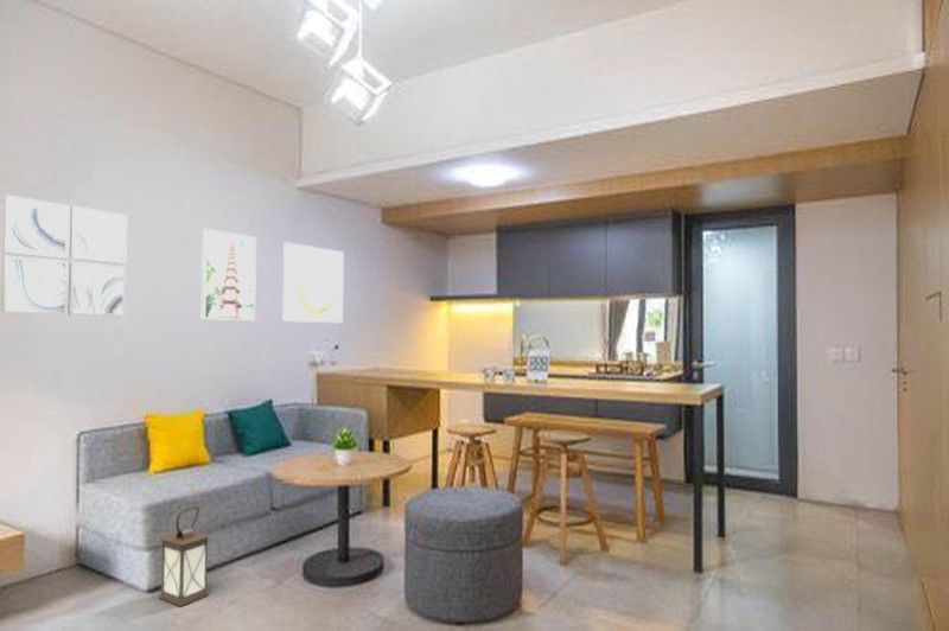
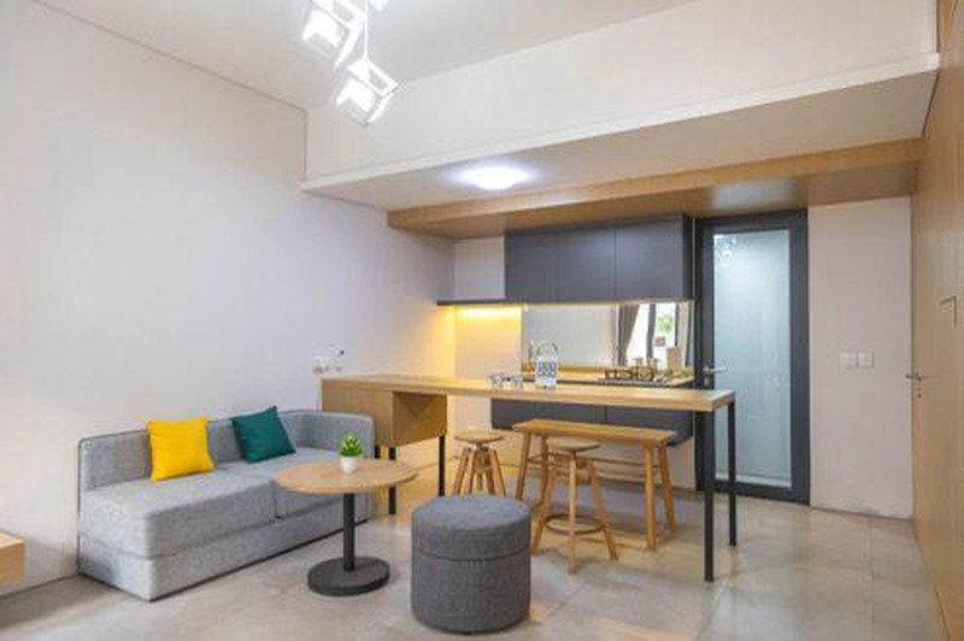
- wall art (68, 261)
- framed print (229, 276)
- wall art (314, 285)
- lantern (185, 550)
